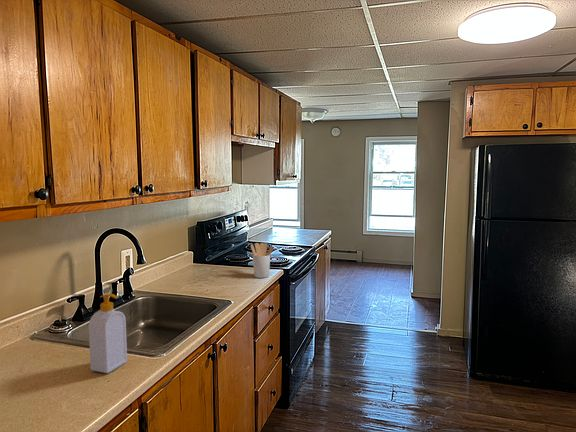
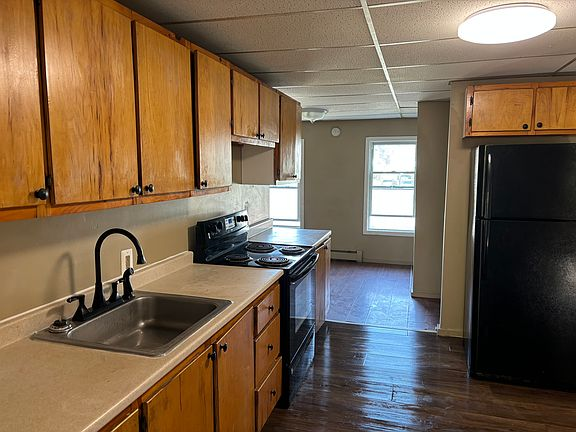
- soap bottle (108, 330)
- utensil holder (261, 259)
